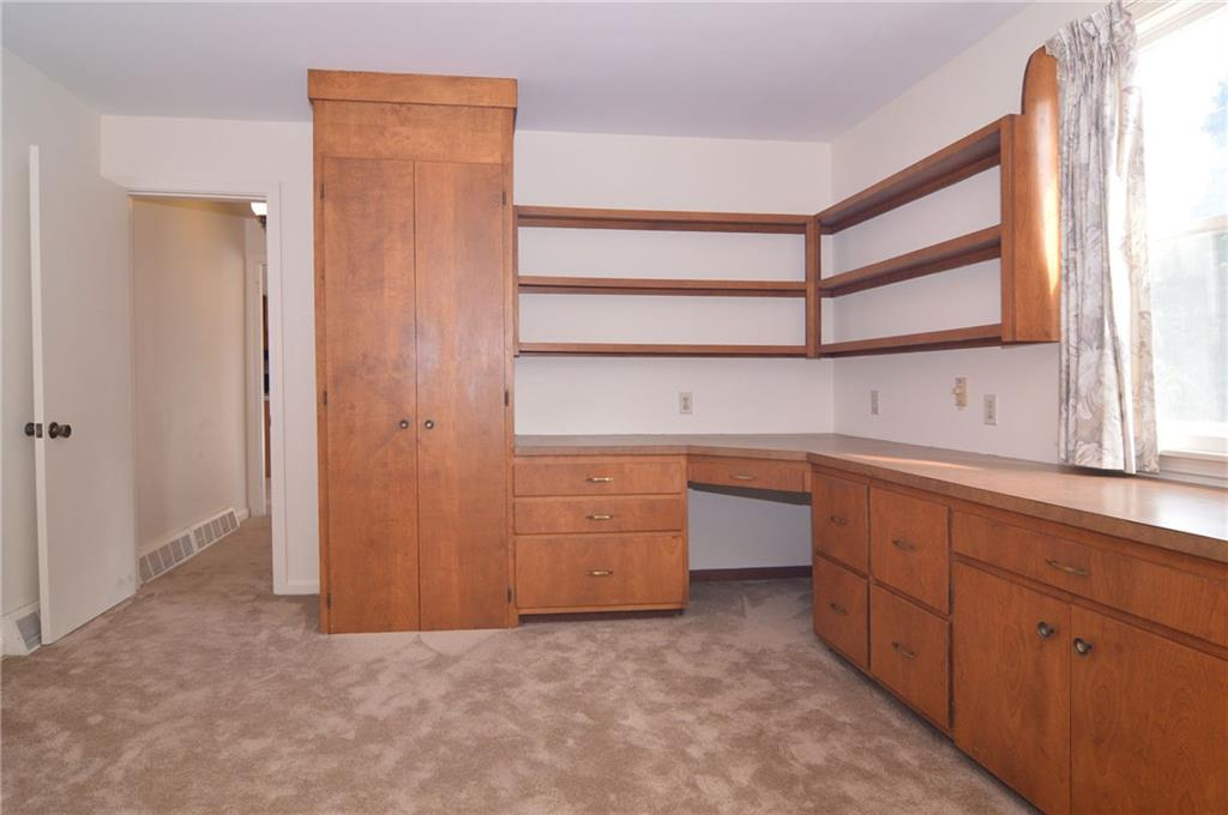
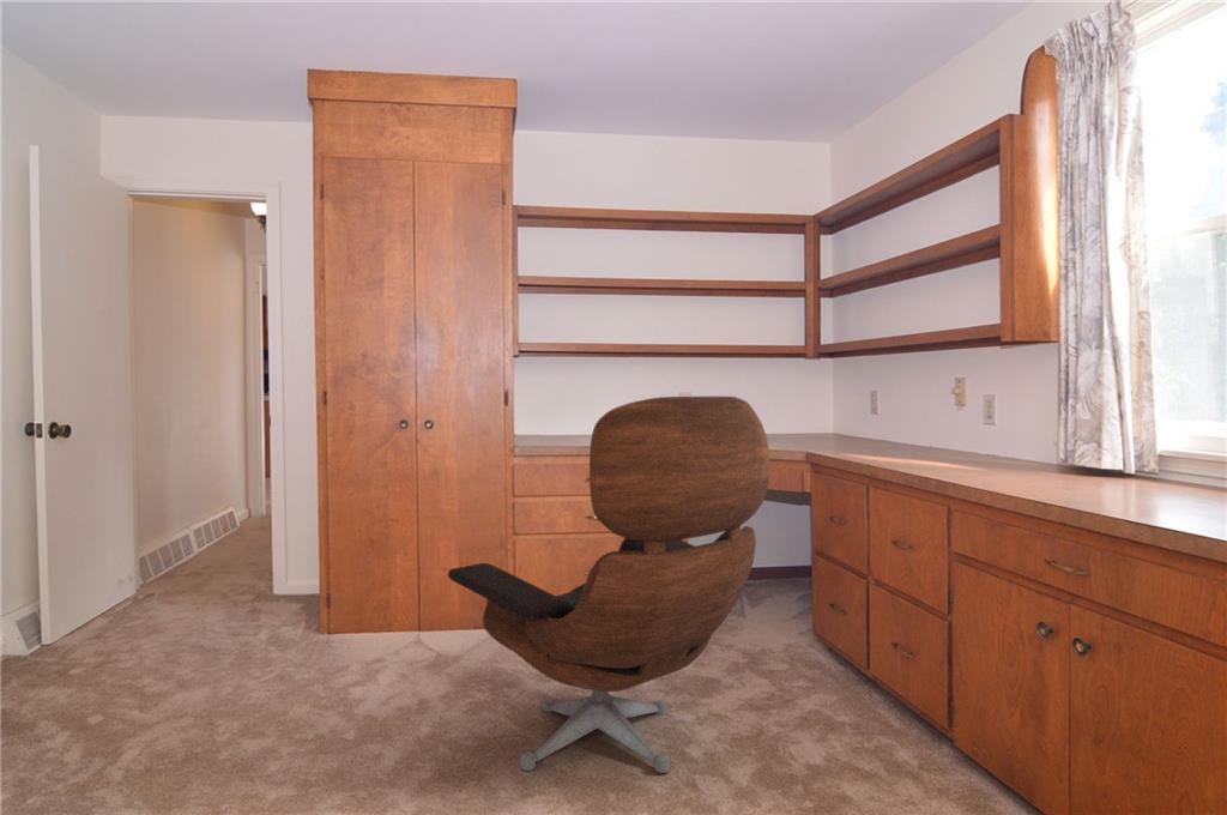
+ office chair (612, 572)
